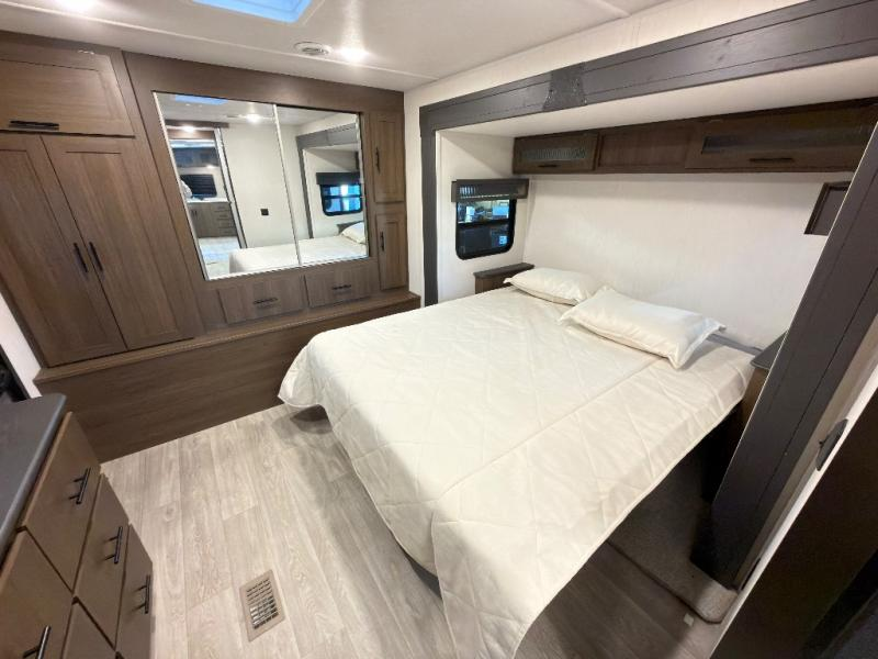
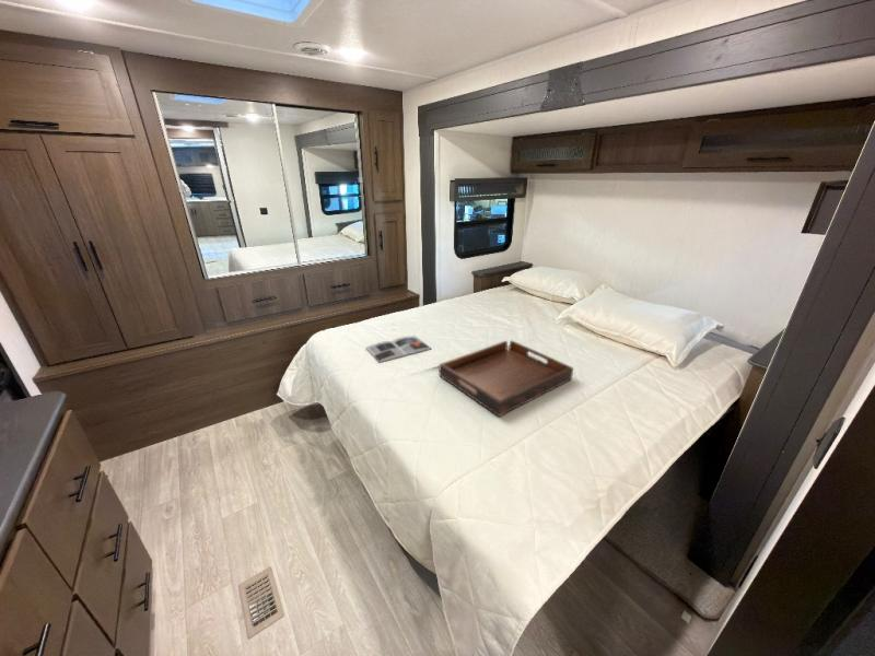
+ magazine (398, 347)
+ serving tray (504, 372)
